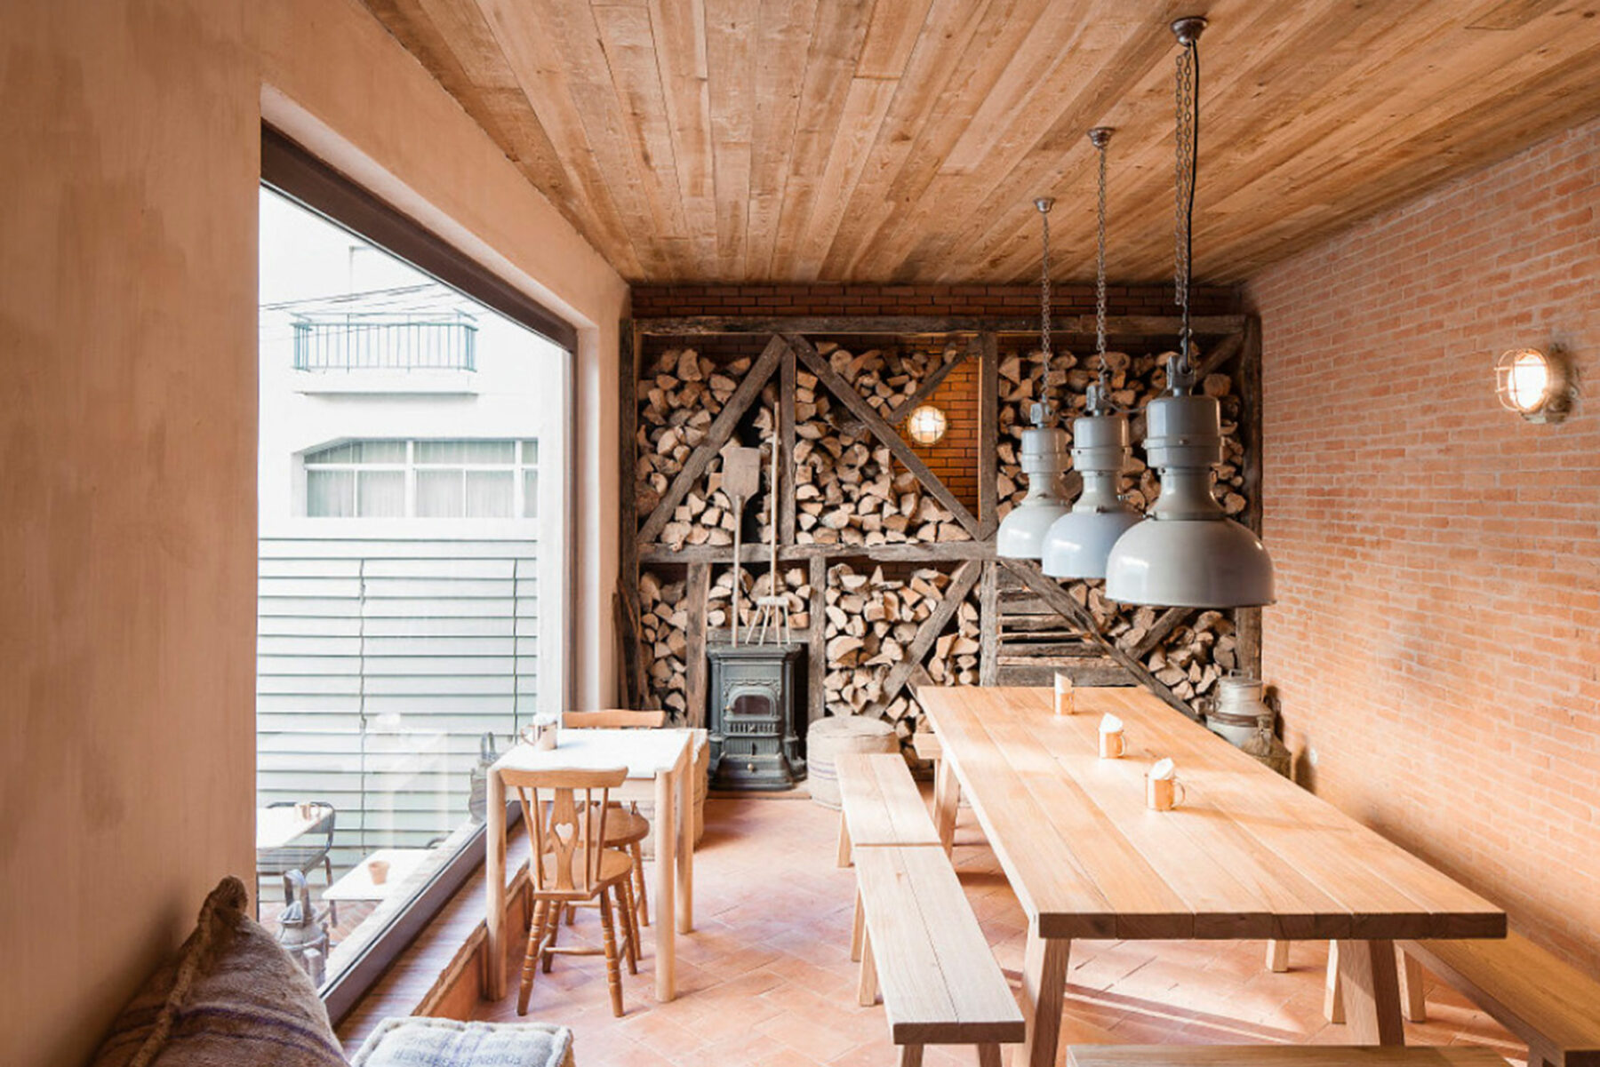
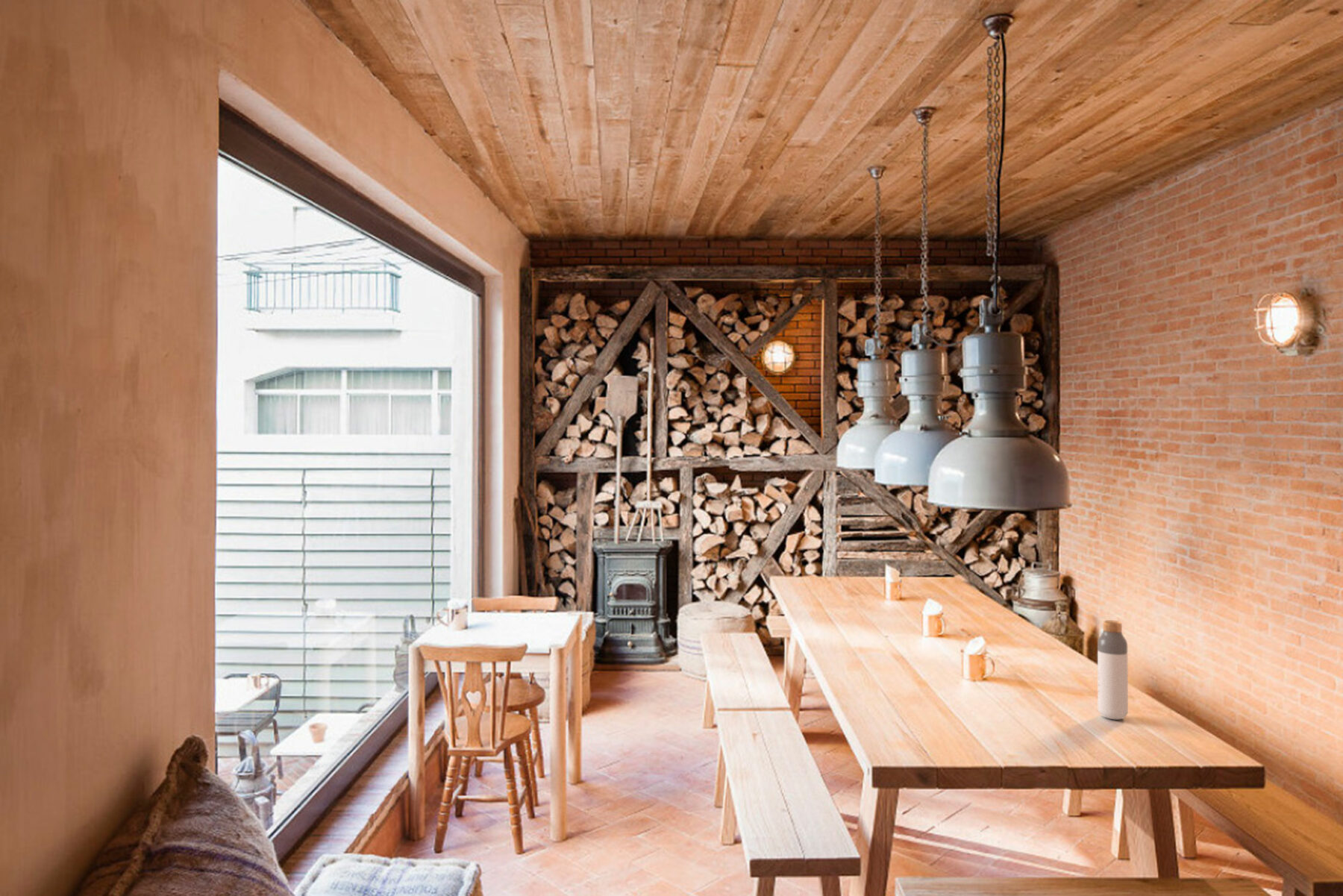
+ bottle (1112, 669)
